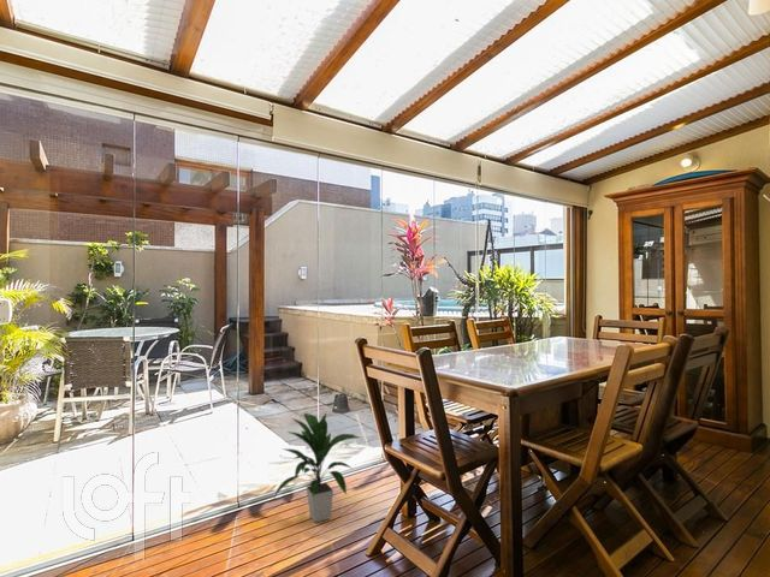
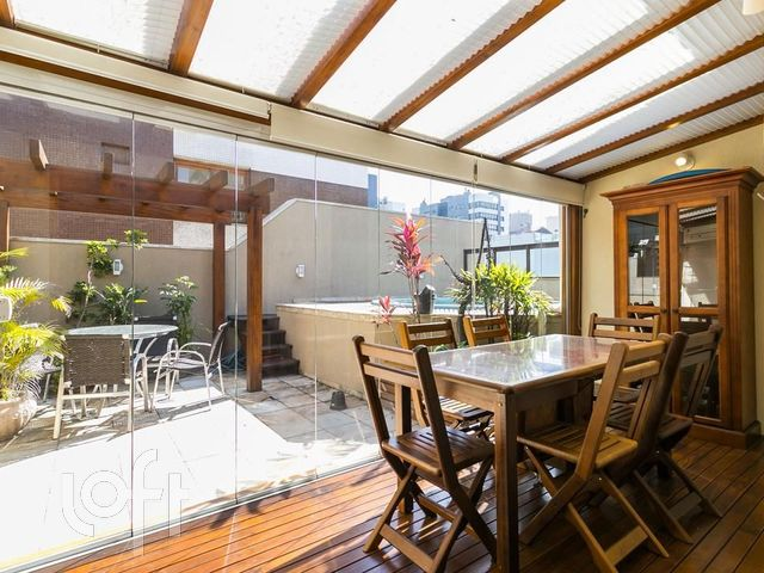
- indoor plant (315, 463)
